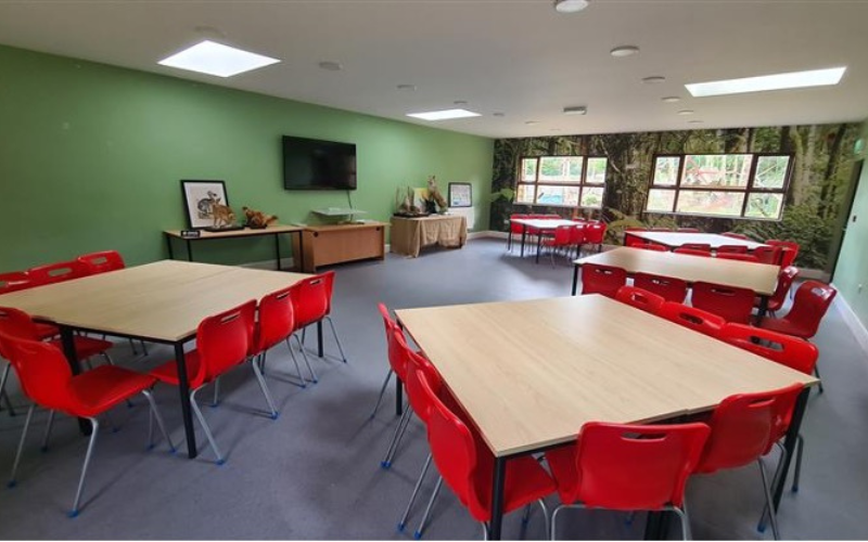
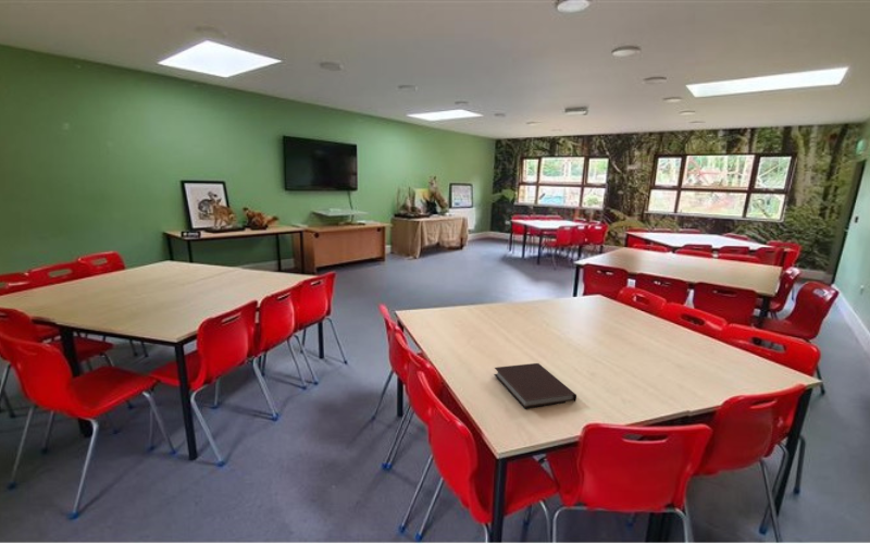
+ notebook (532, 383)
